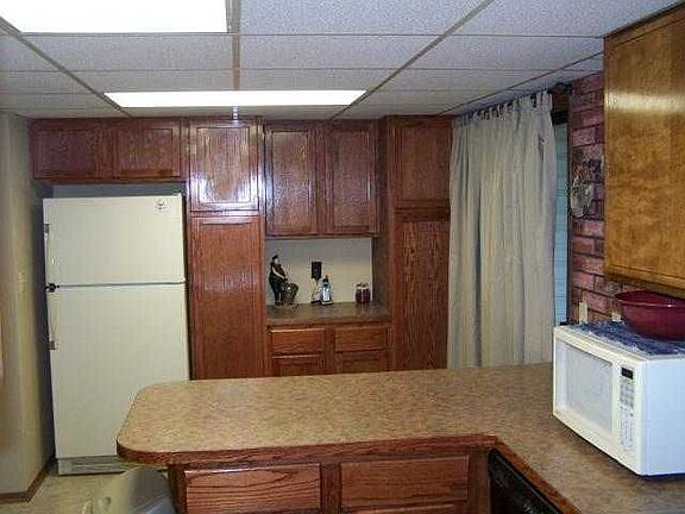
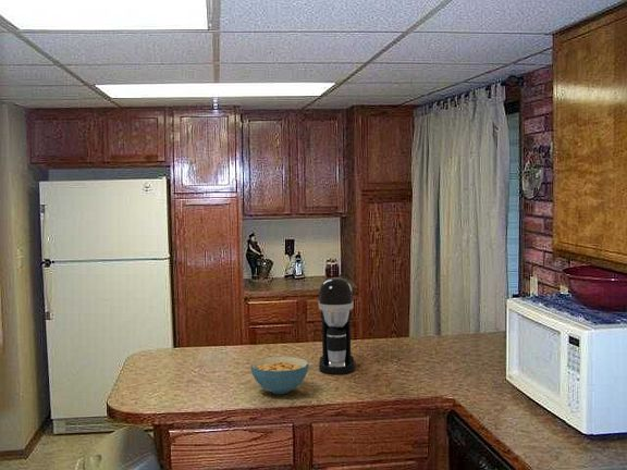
+ cereal bowl (280, 378)
+ coffee maker (335, 321)
